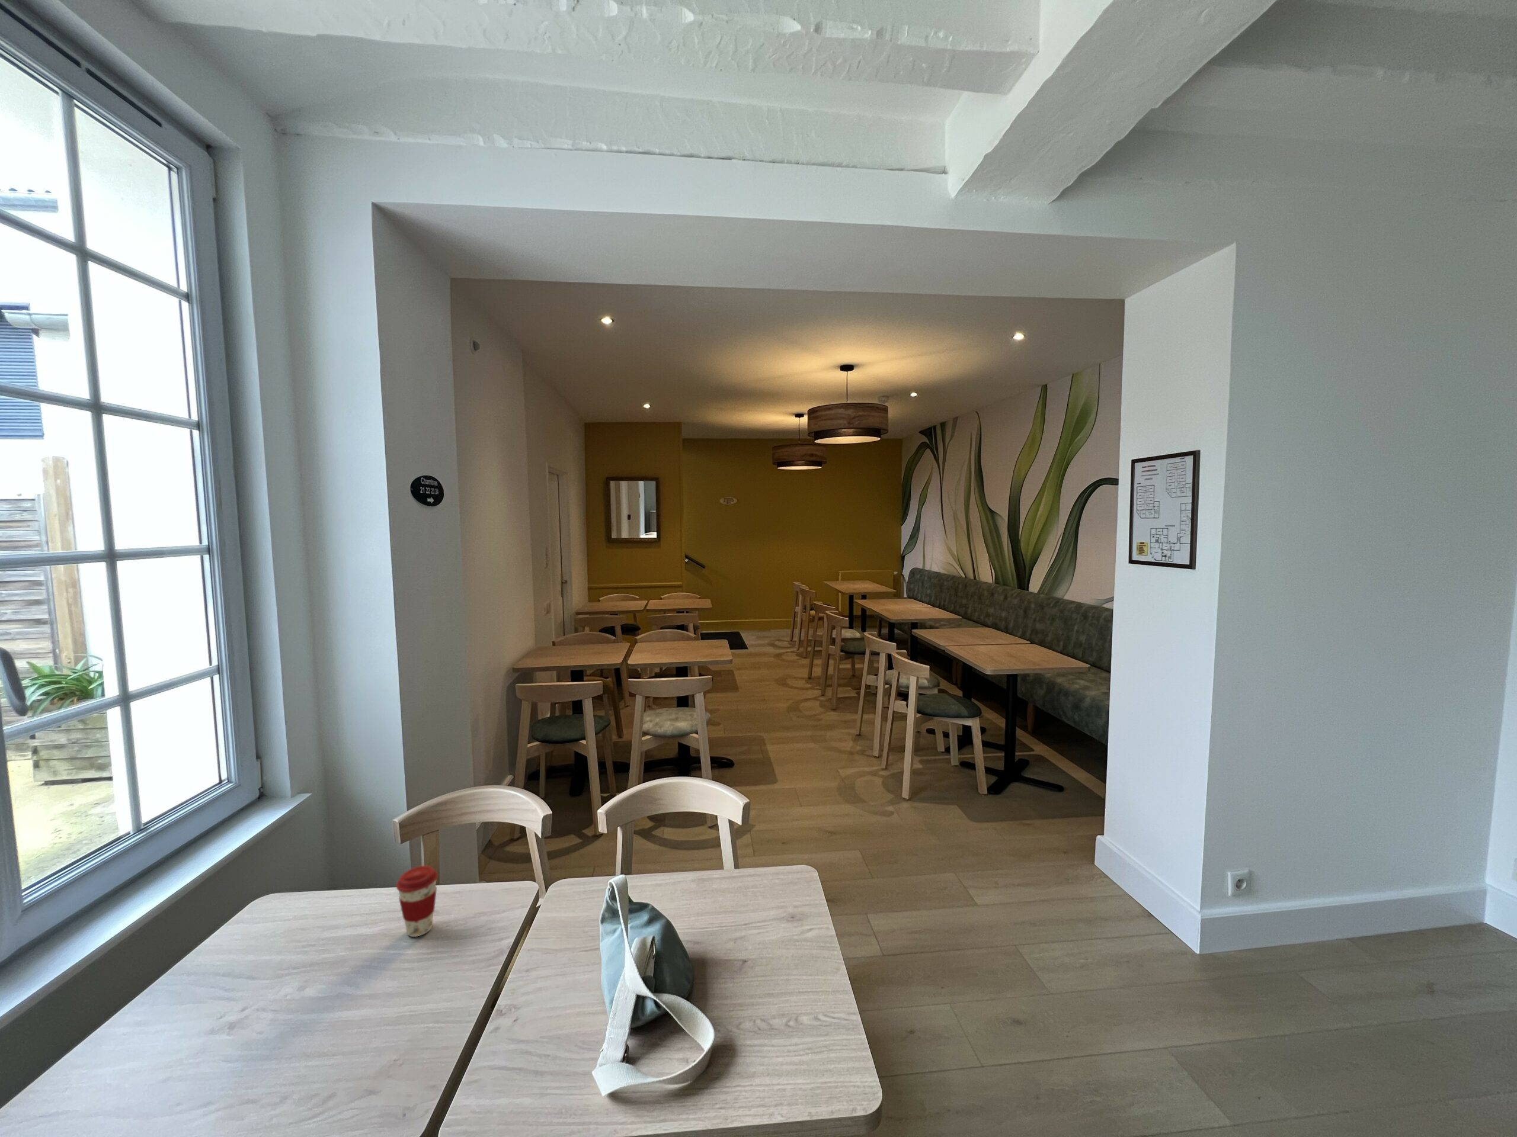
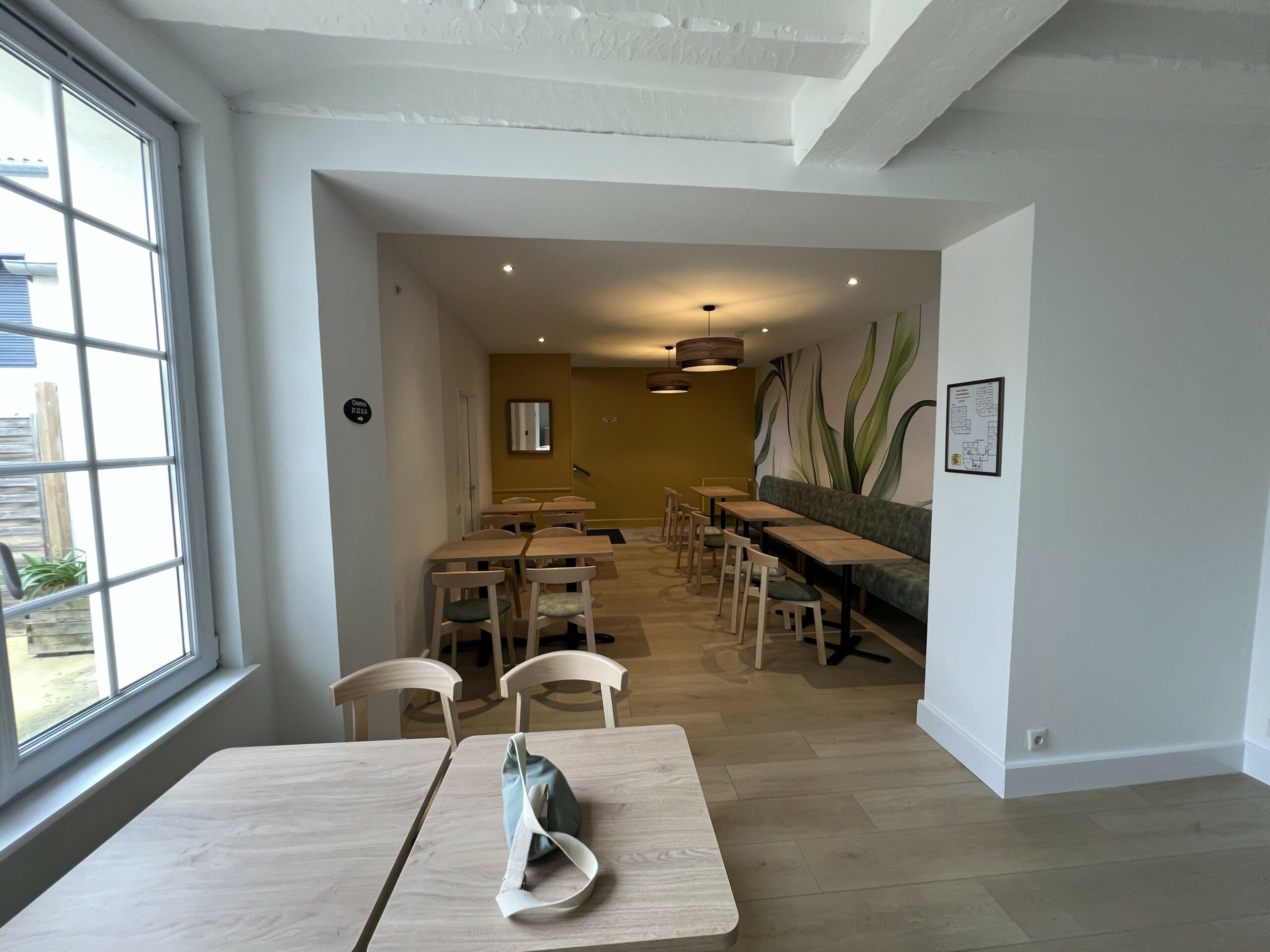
- coffee cup (418, 902)
